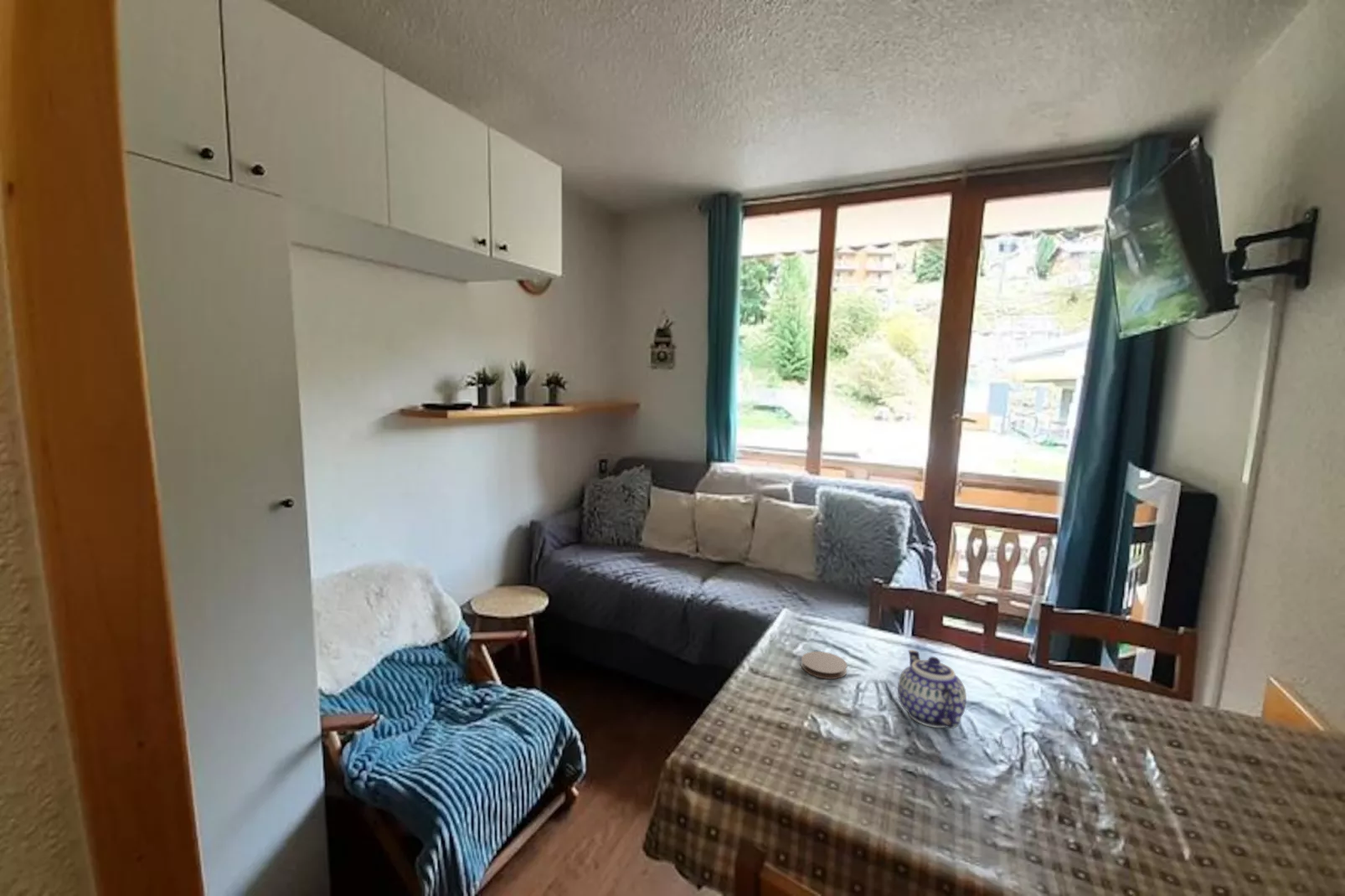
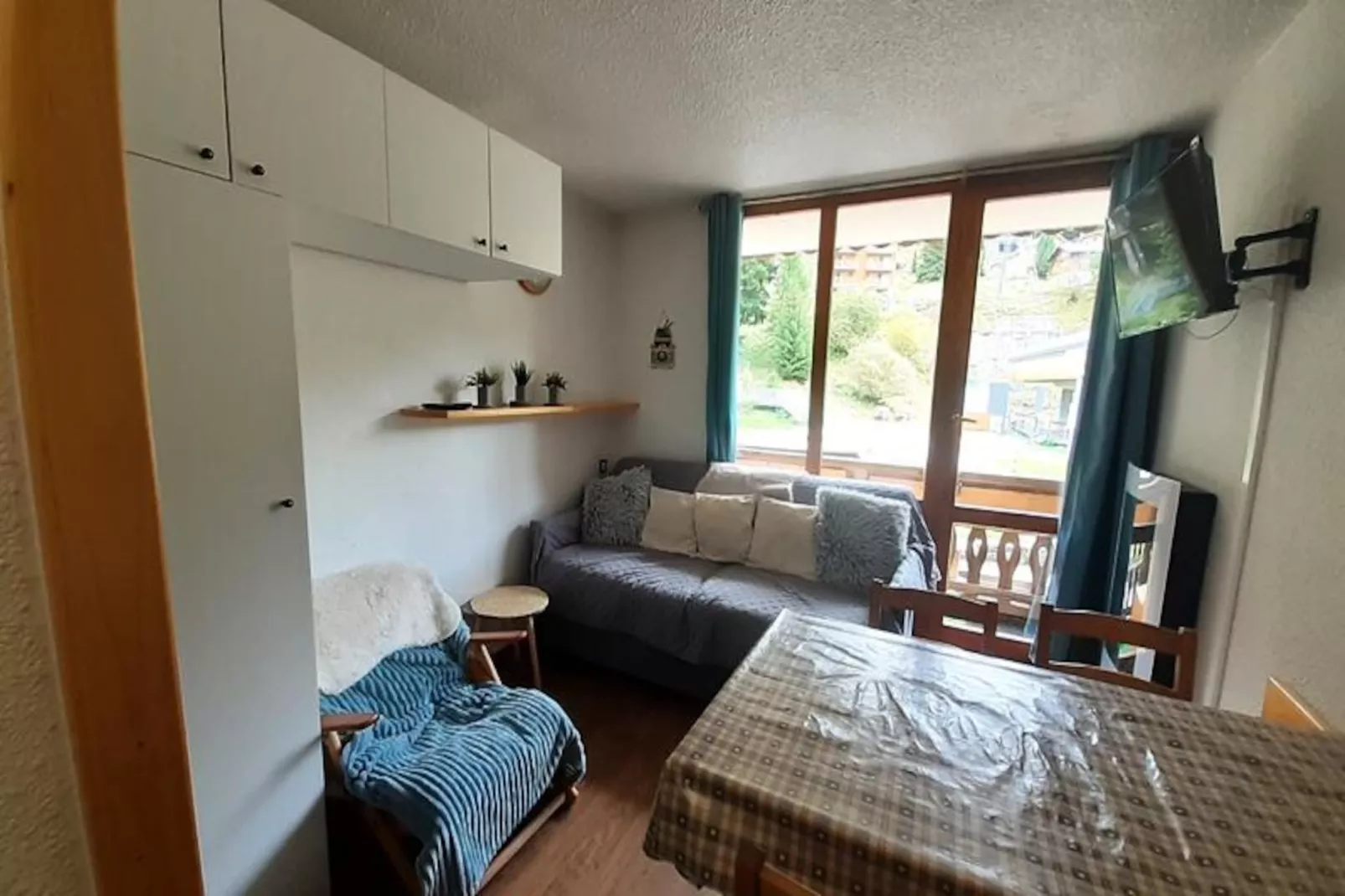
- coaster (823, 664)
- teapot (931, 687)
